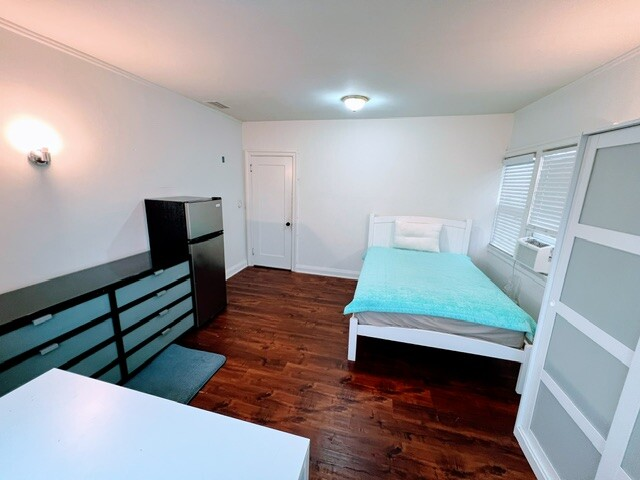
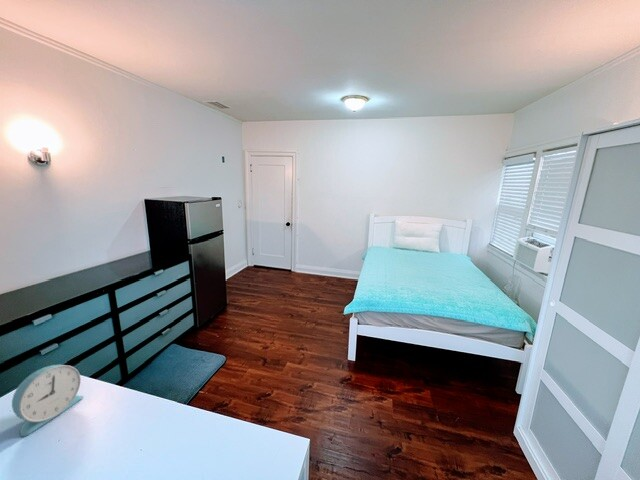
+ alarm clock (45, 390)
